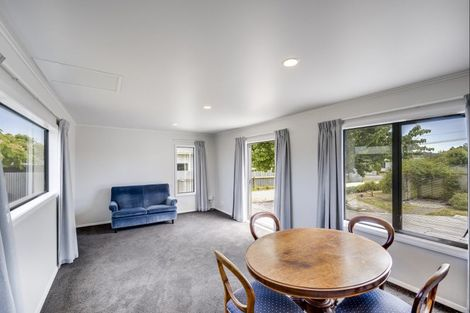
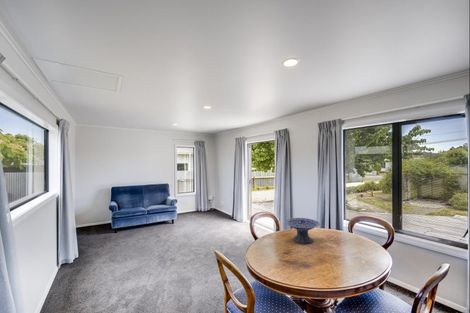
+ decorative bowl (302, 231)
